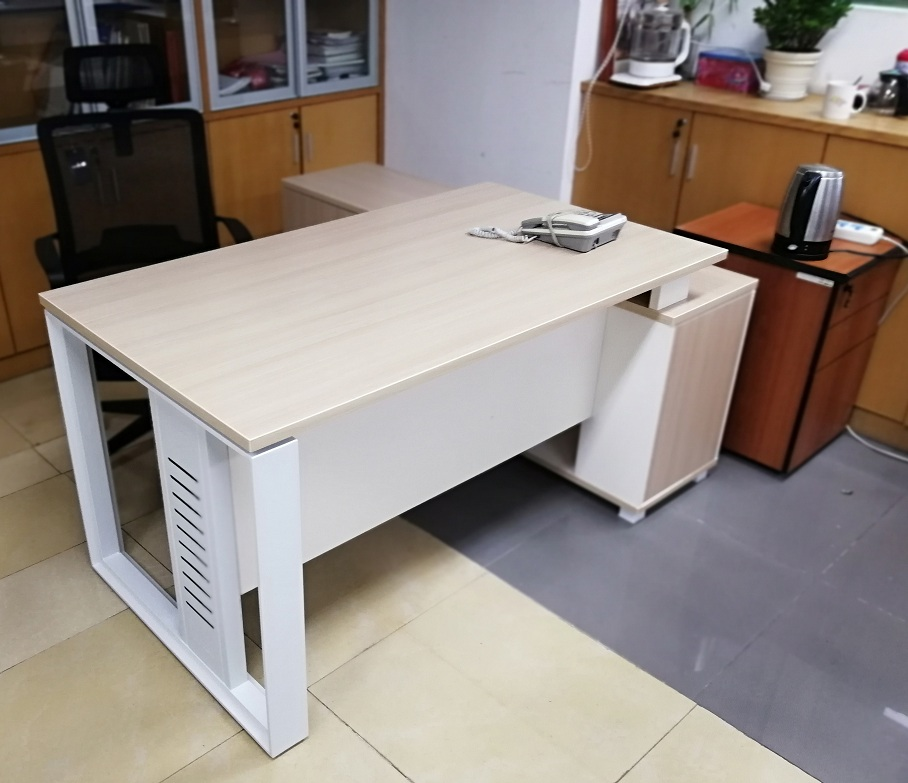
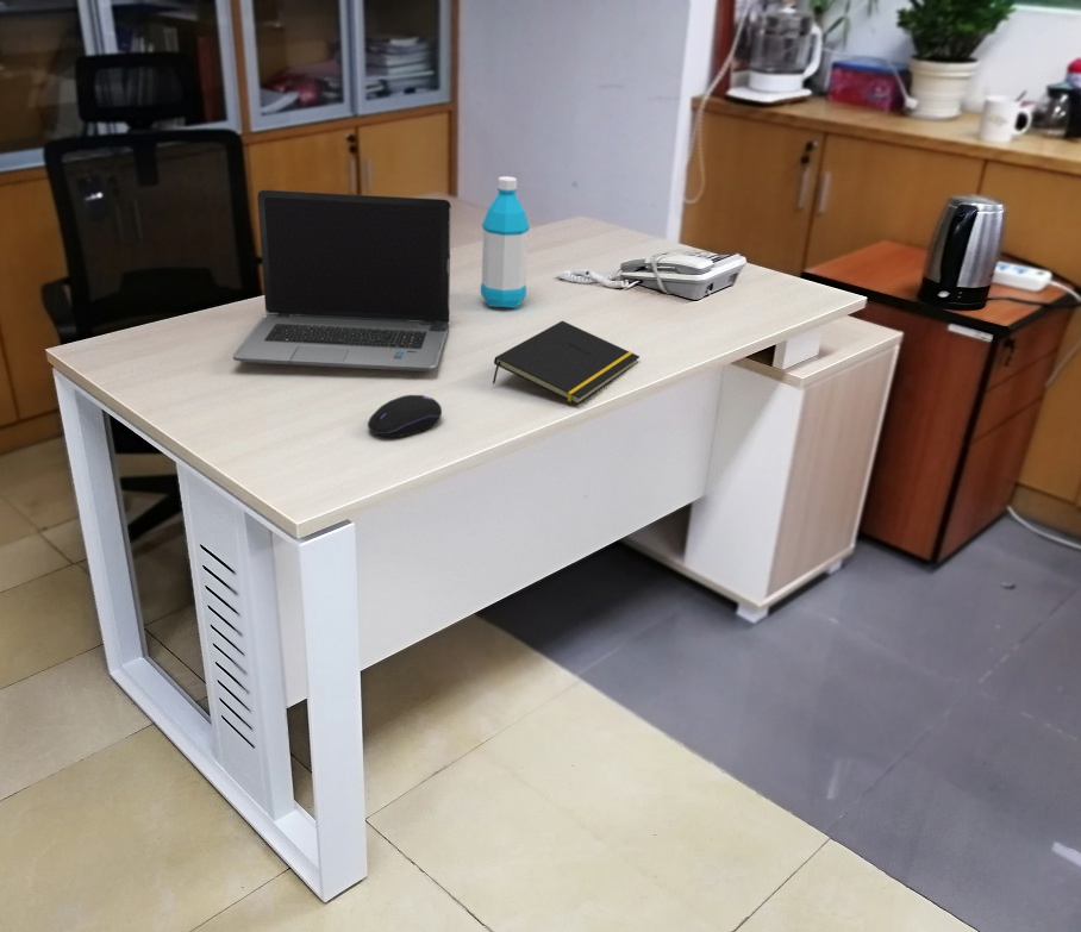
+ laptop computer (344, 281)
+ water bottle (505, 243)
+ notepad (569, 359)
+ computer mouse (405, 413)
